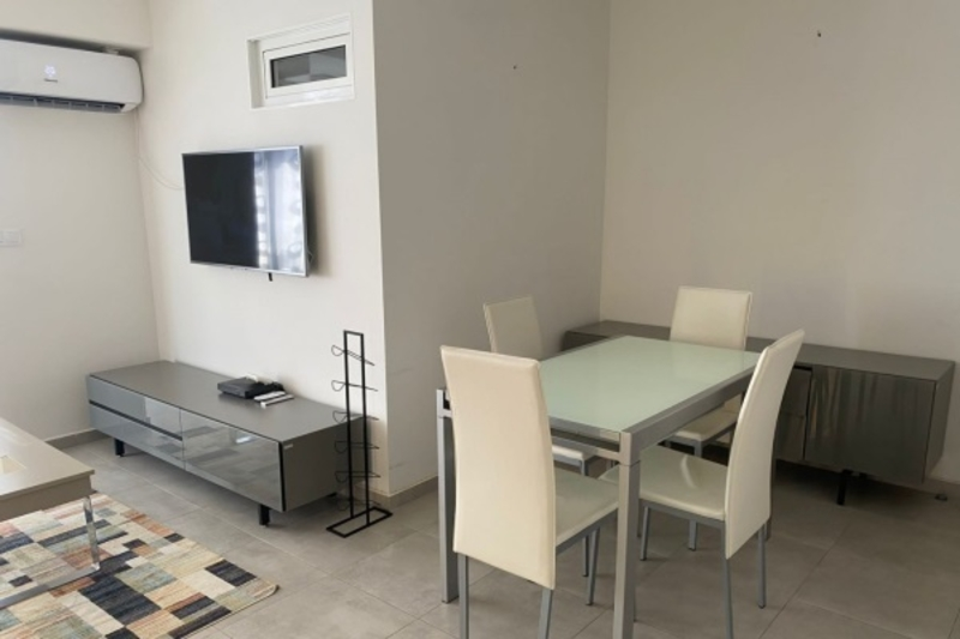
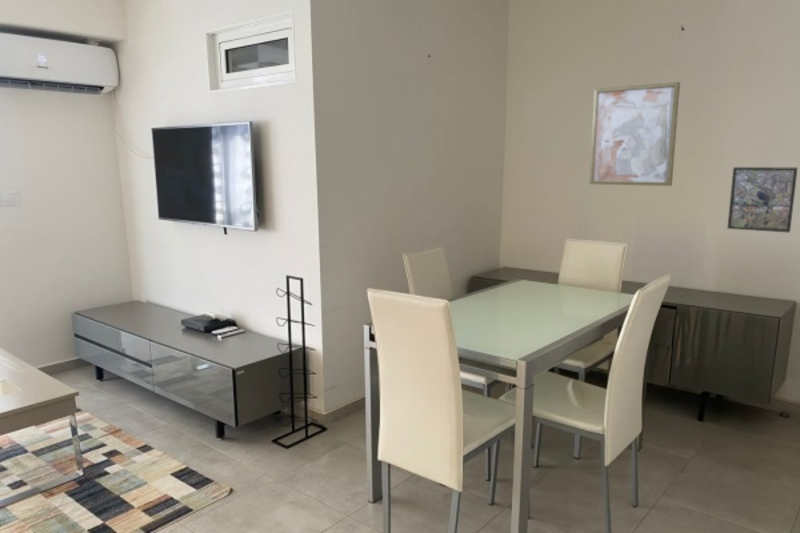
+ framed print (761, 199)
+ wall art (631, 136)
